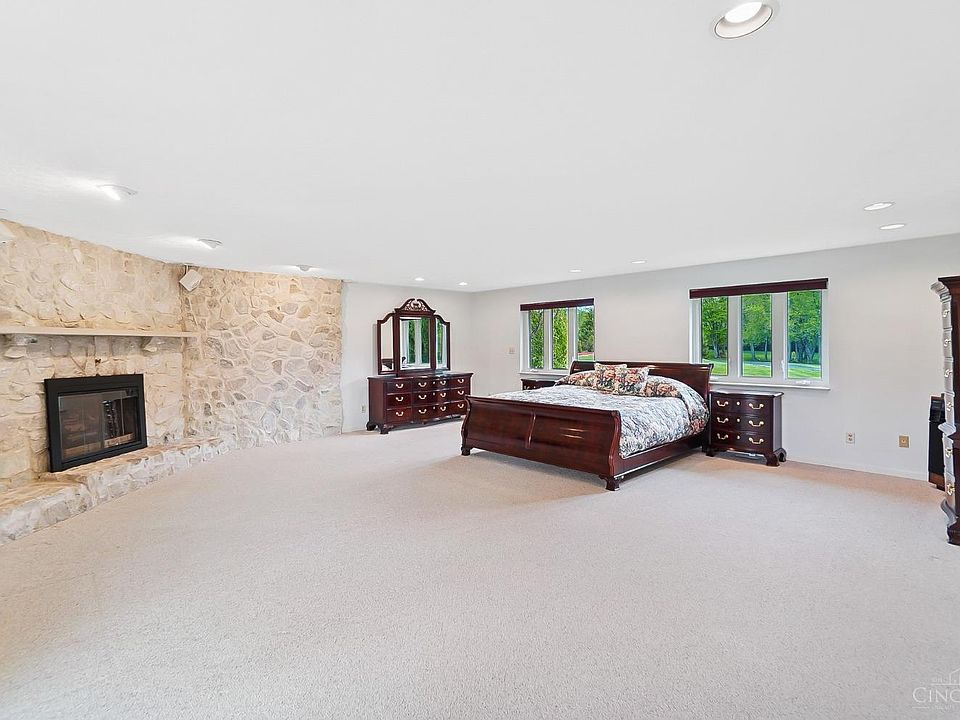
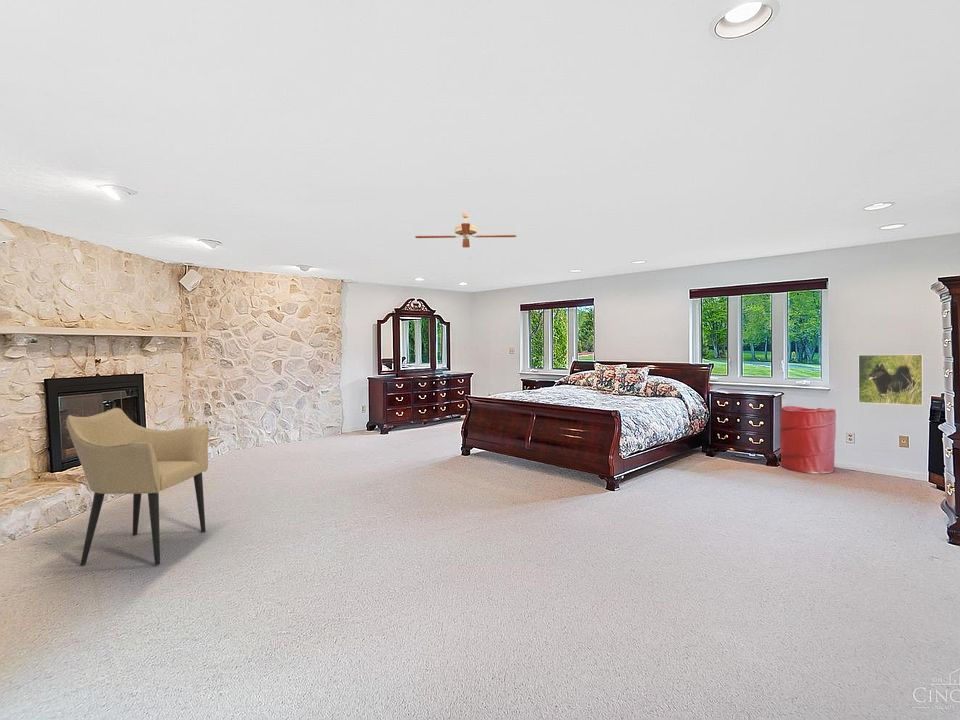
+ armchair (136, 479)
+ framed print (889, 379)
+ laundry hamper (807, 437)
+ ceiling fan (465, 236)
